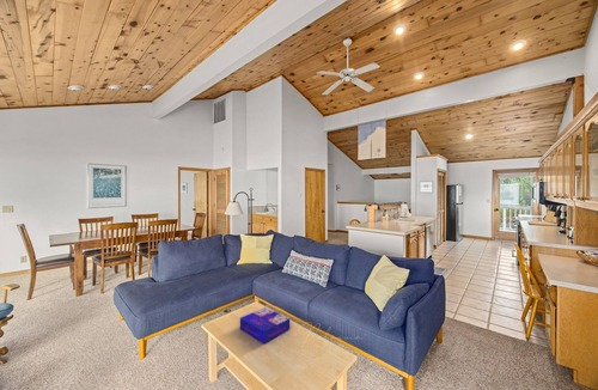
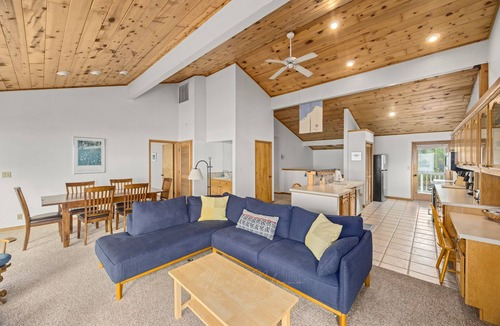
- board game (264, 323)
